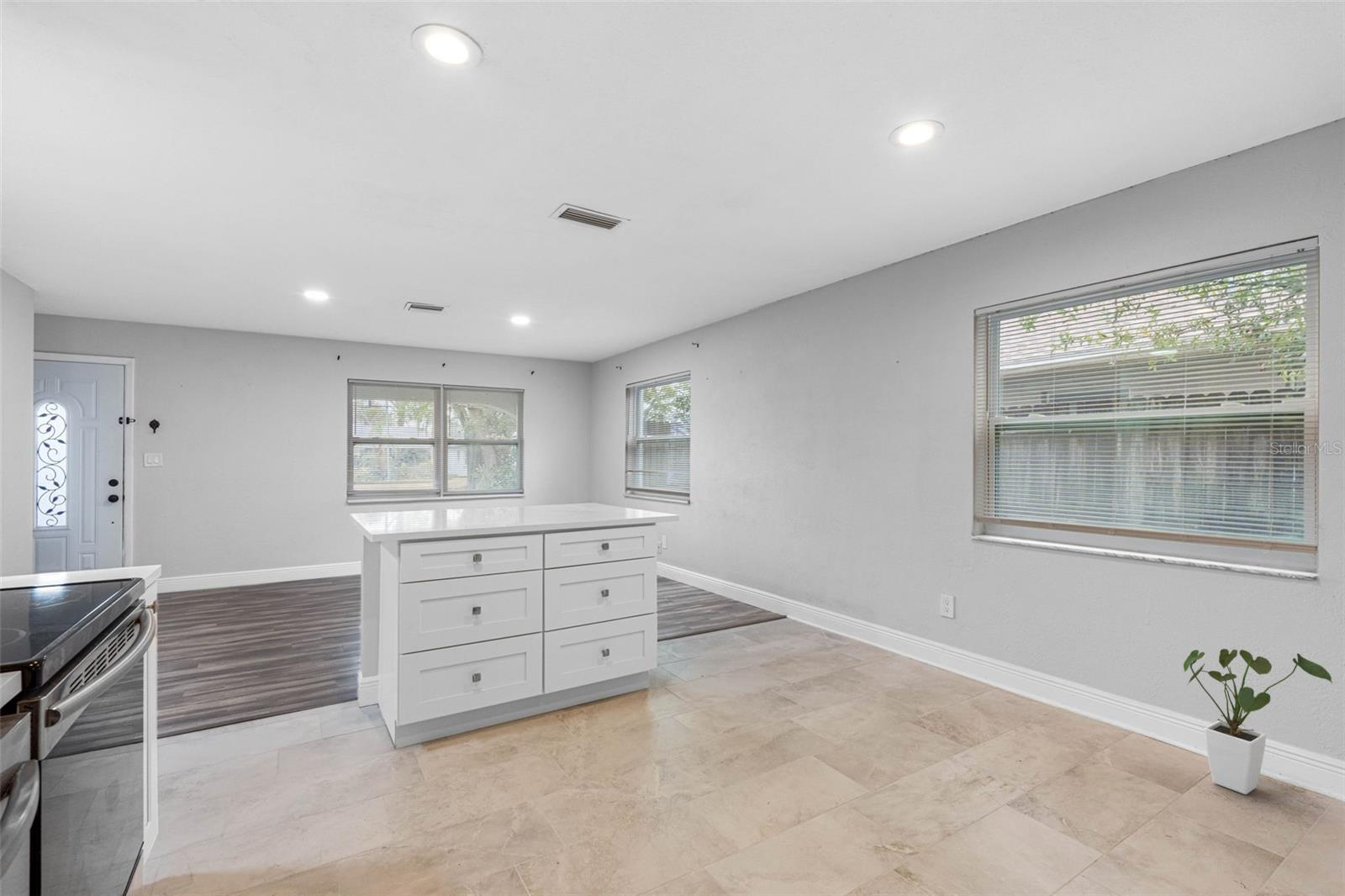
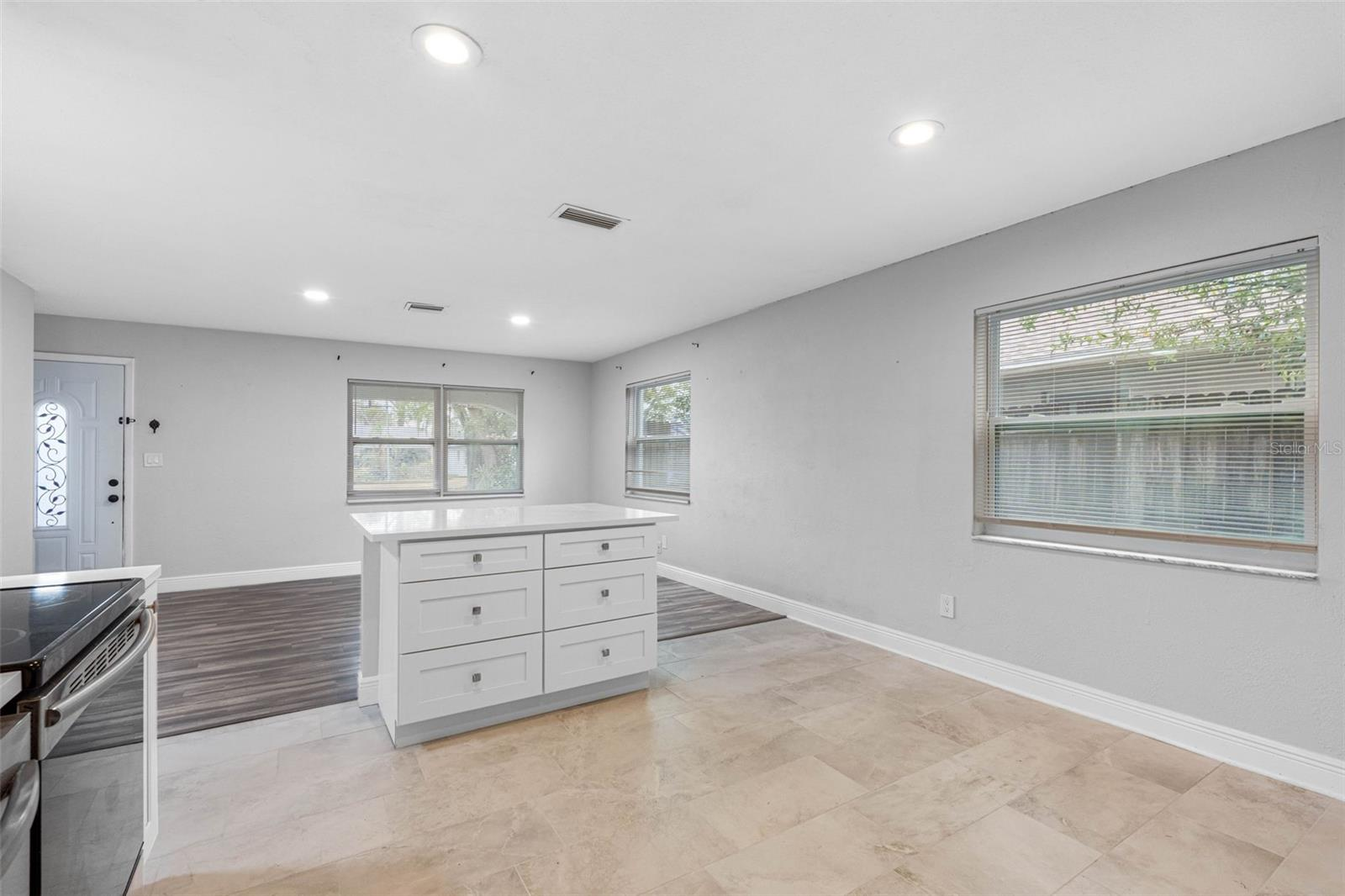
- house plant (1245, 718)
